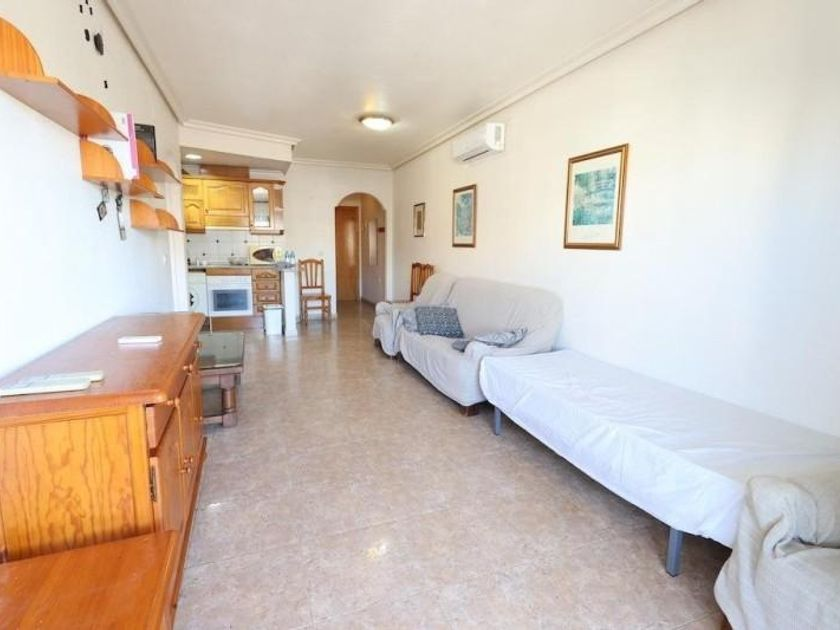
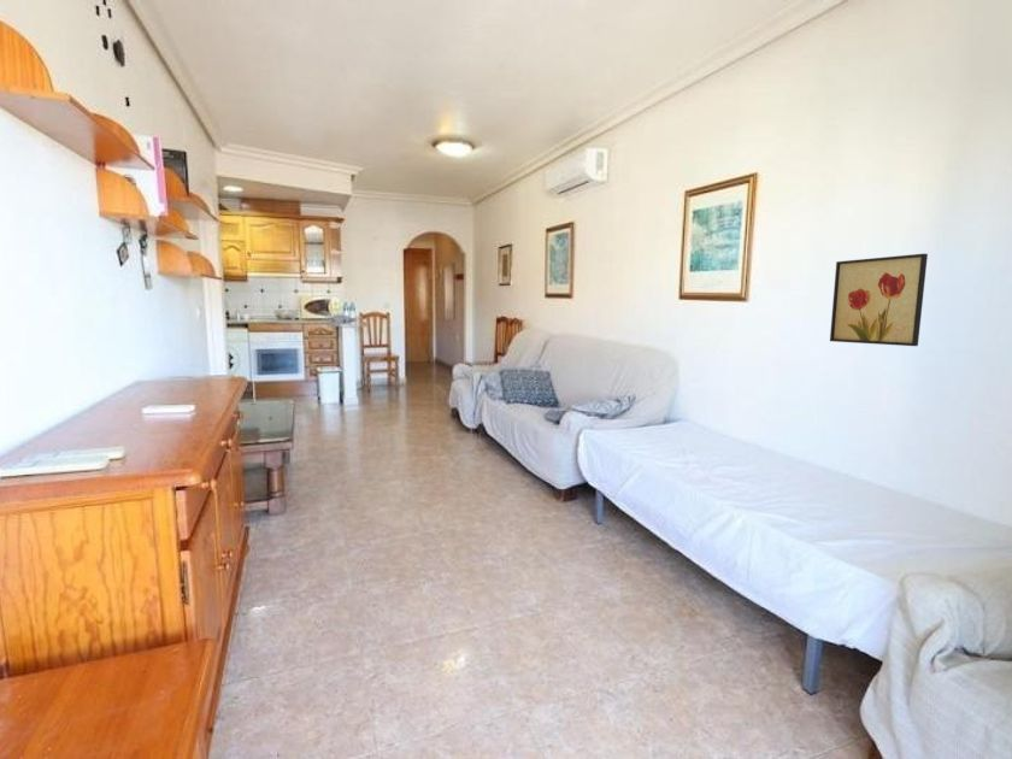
+ wall art (876, 301)
